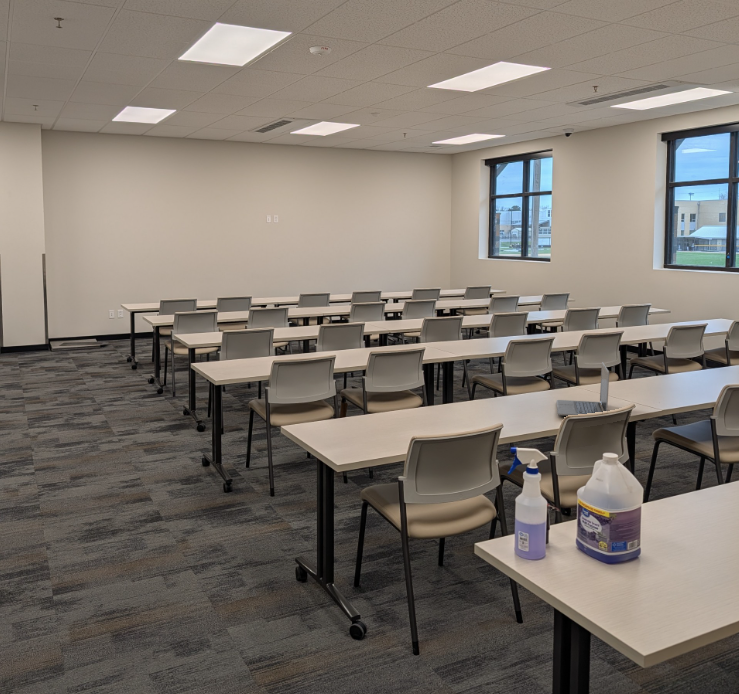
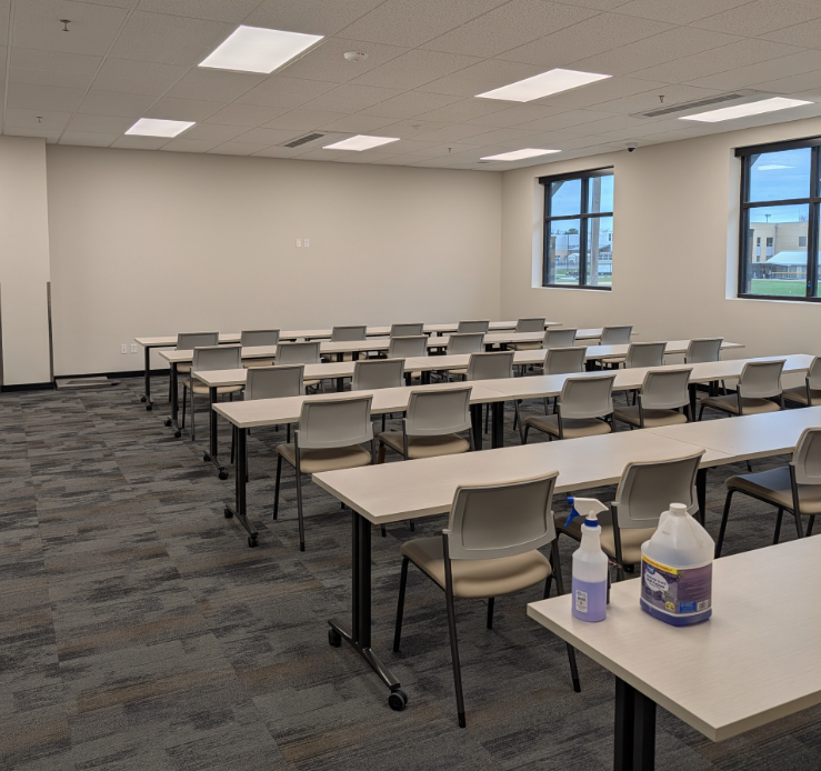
- laptop (581, 401)
